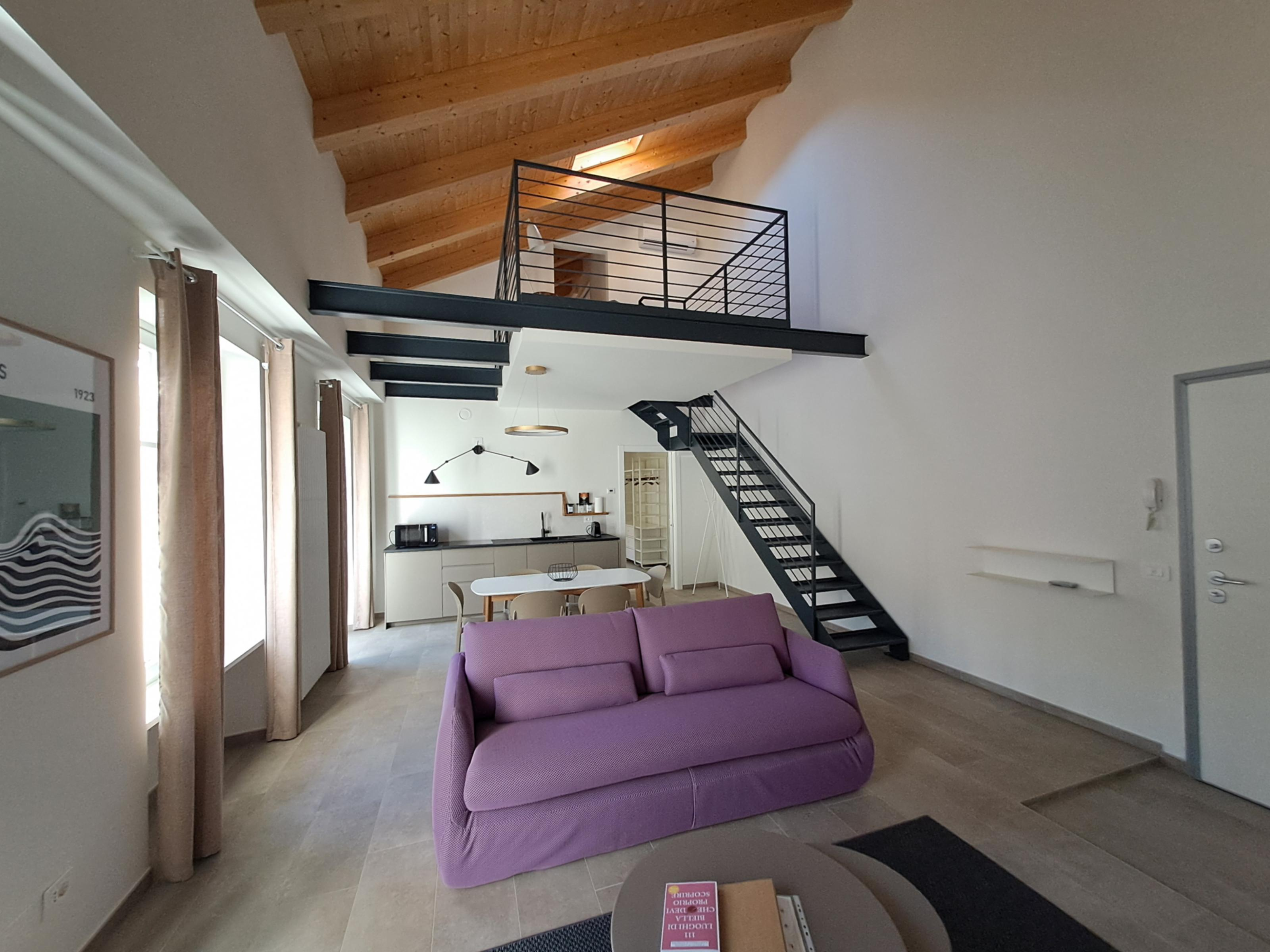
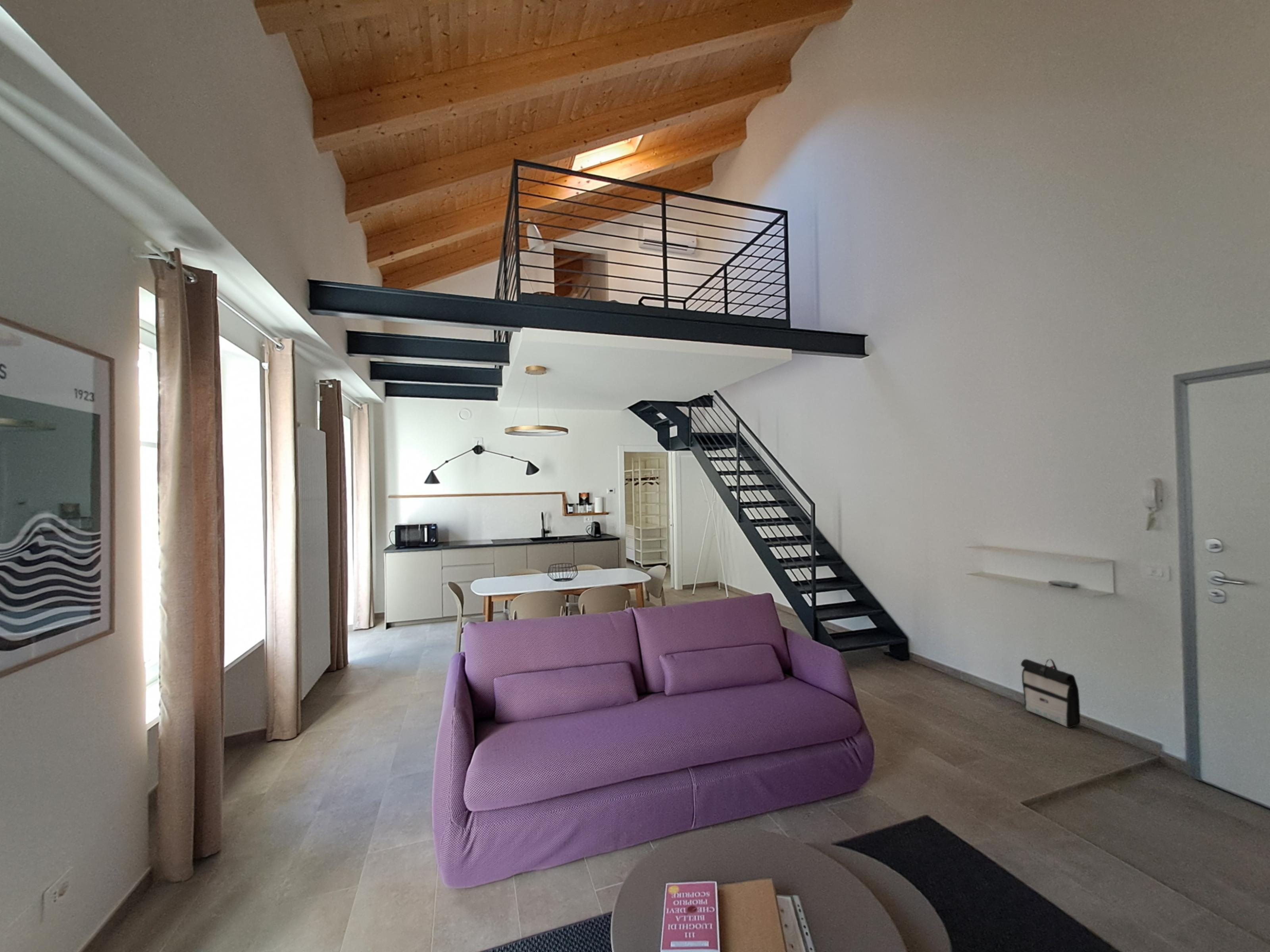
+ backpack (1050, 689)
